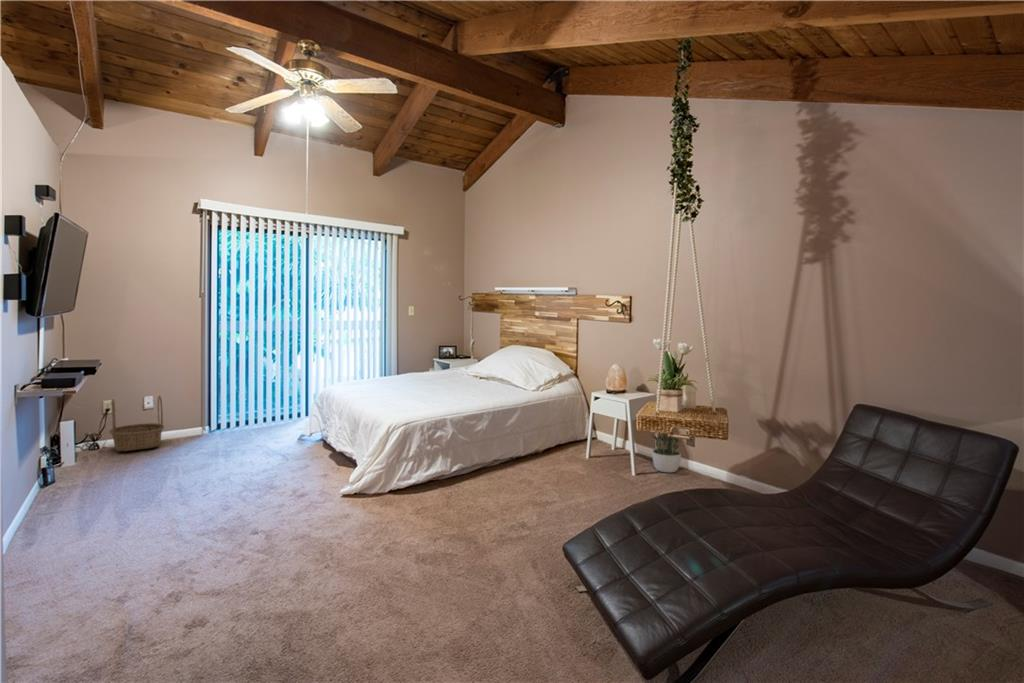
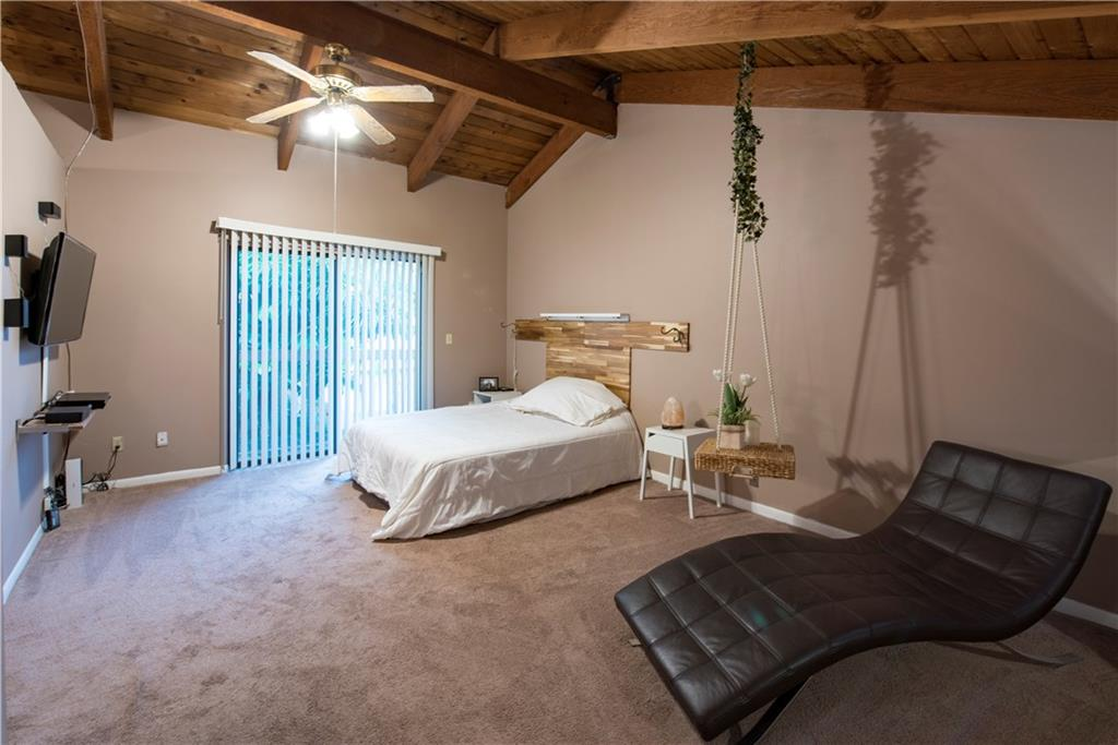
- basket (137, 424)
- potted plant (665, 442)
